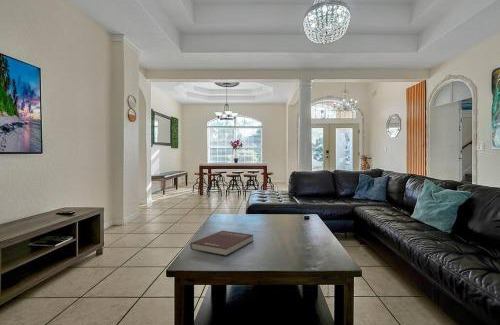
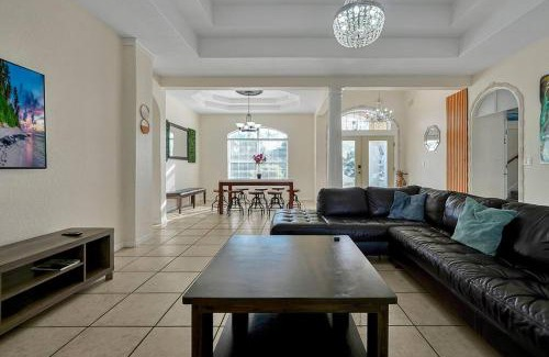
- book (223, 241)
